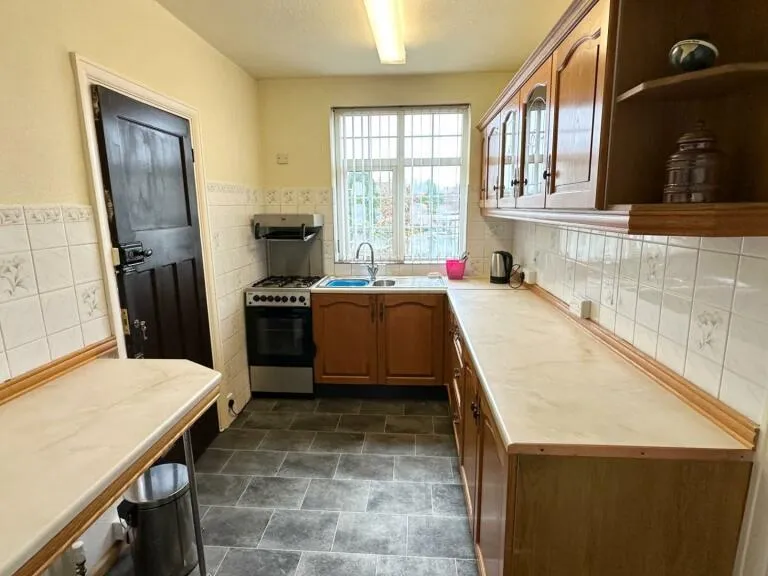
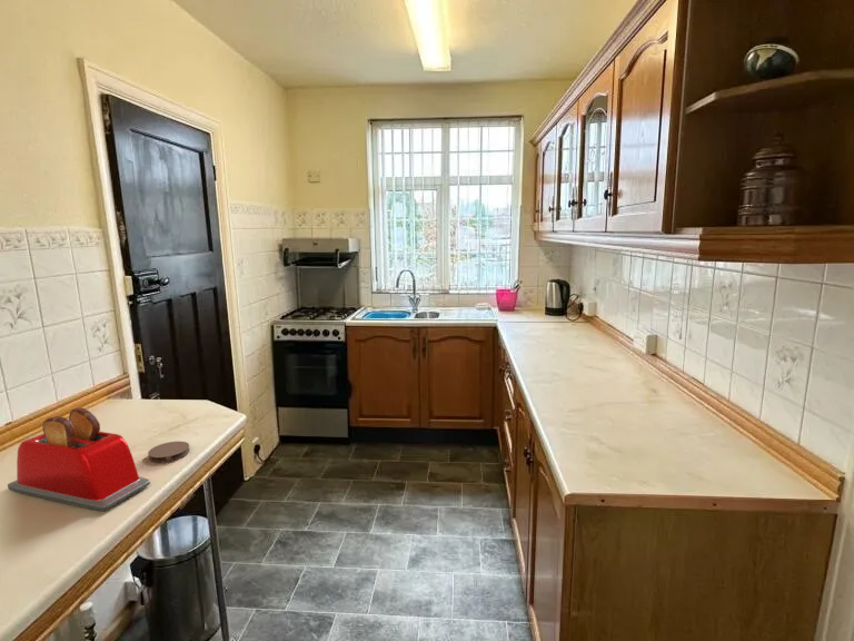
+ toaster (73, 450)
+ coaster (169, 451)
